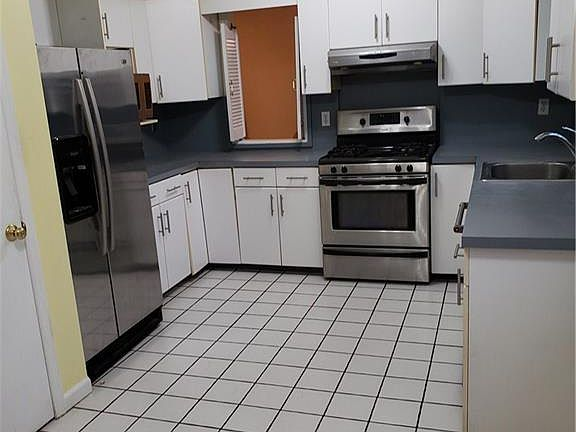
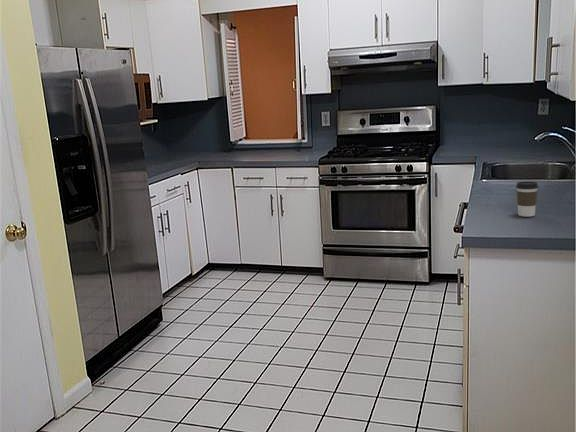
+ coffee cup (526, 199)
